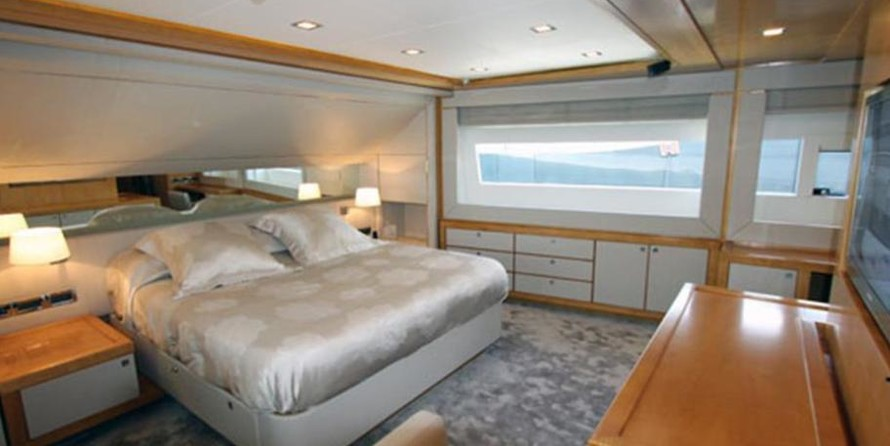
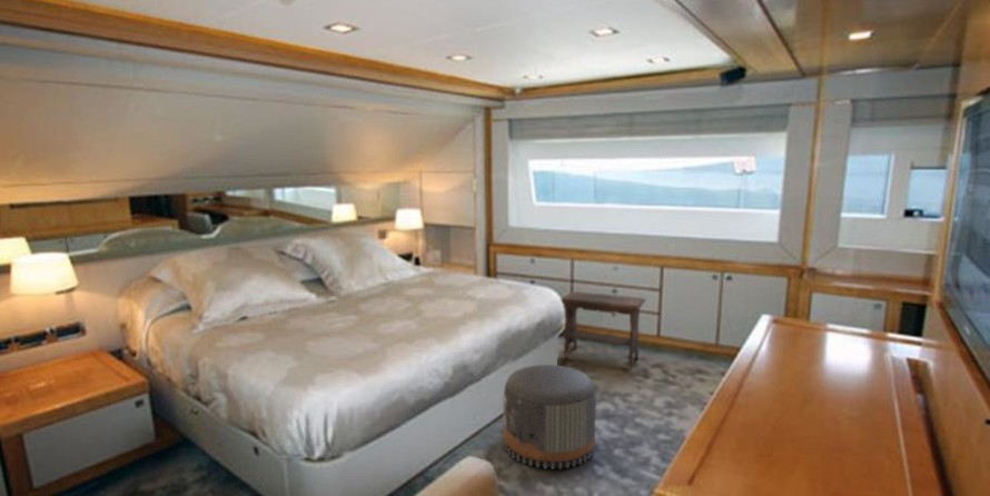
+ footstool (602, 335)
+ pouf (548, 408)
